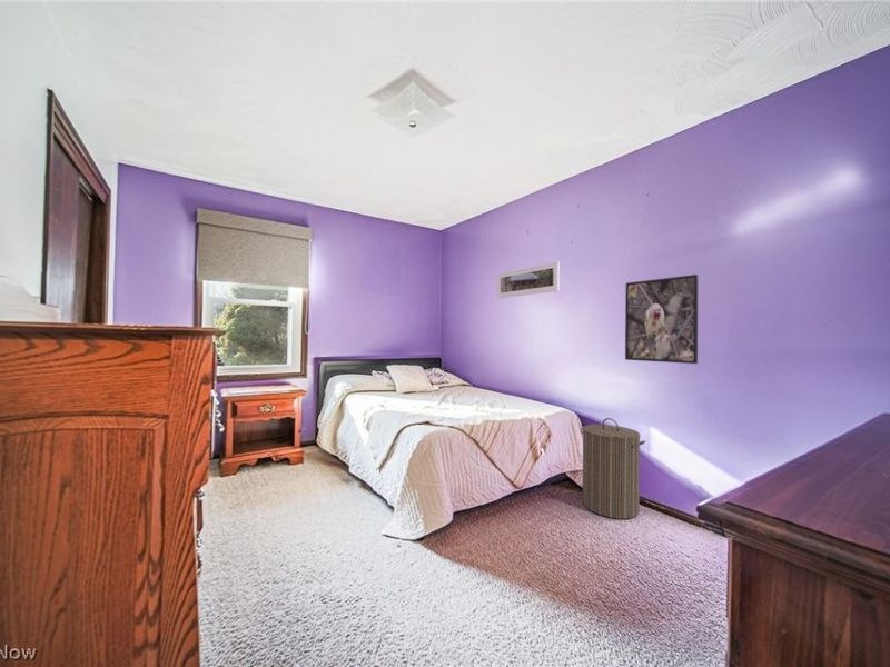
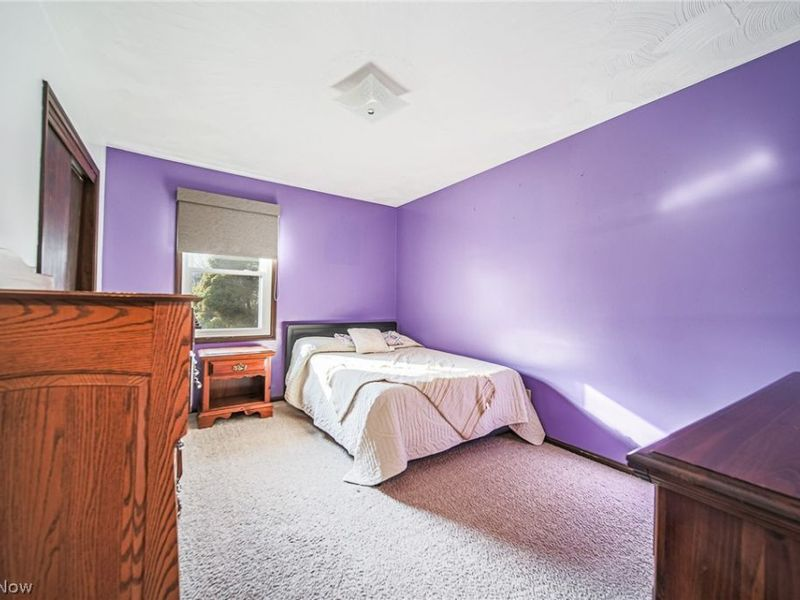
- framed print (525, 281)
- laundry hamper (610, 461)
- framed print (659, 320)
